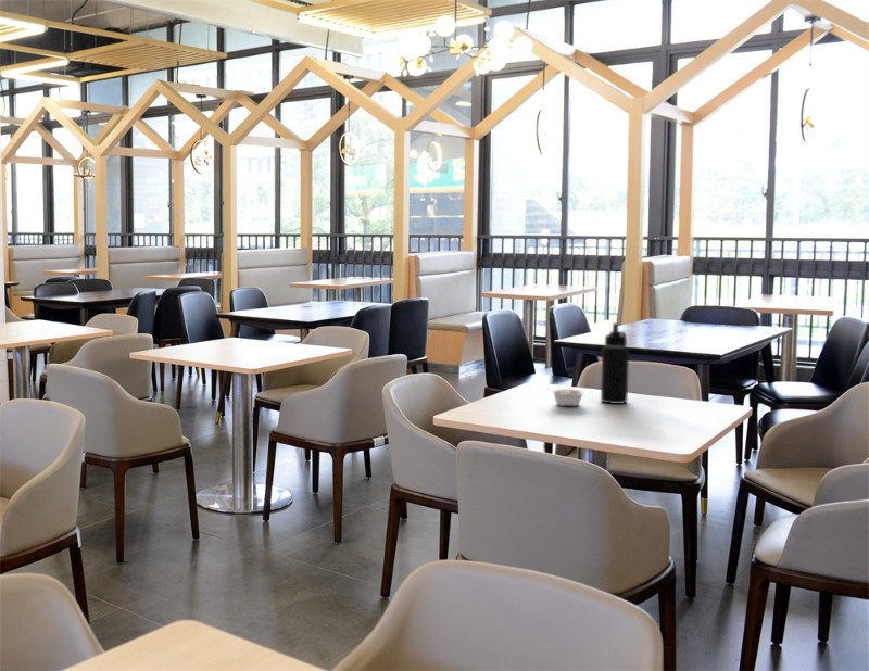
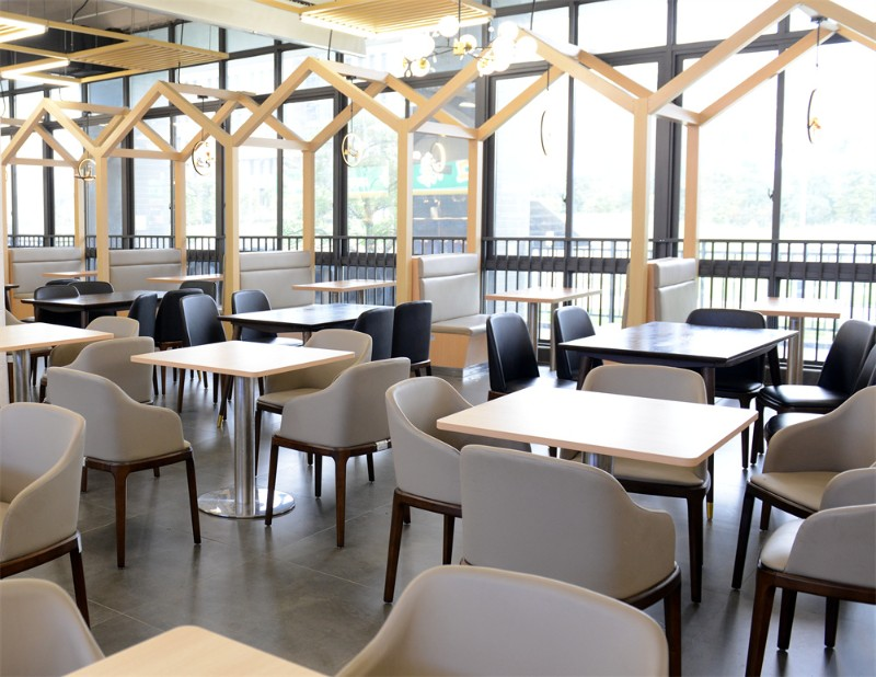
- water bottle (615, 363)
- legume (567, 396)
